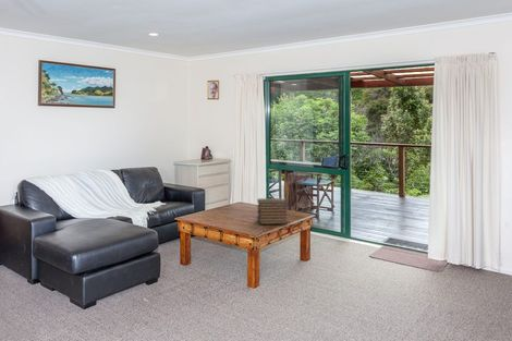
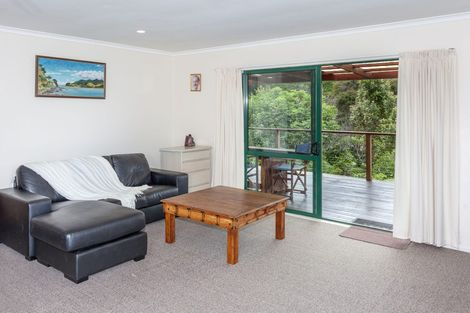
- book stack (271, 210)
